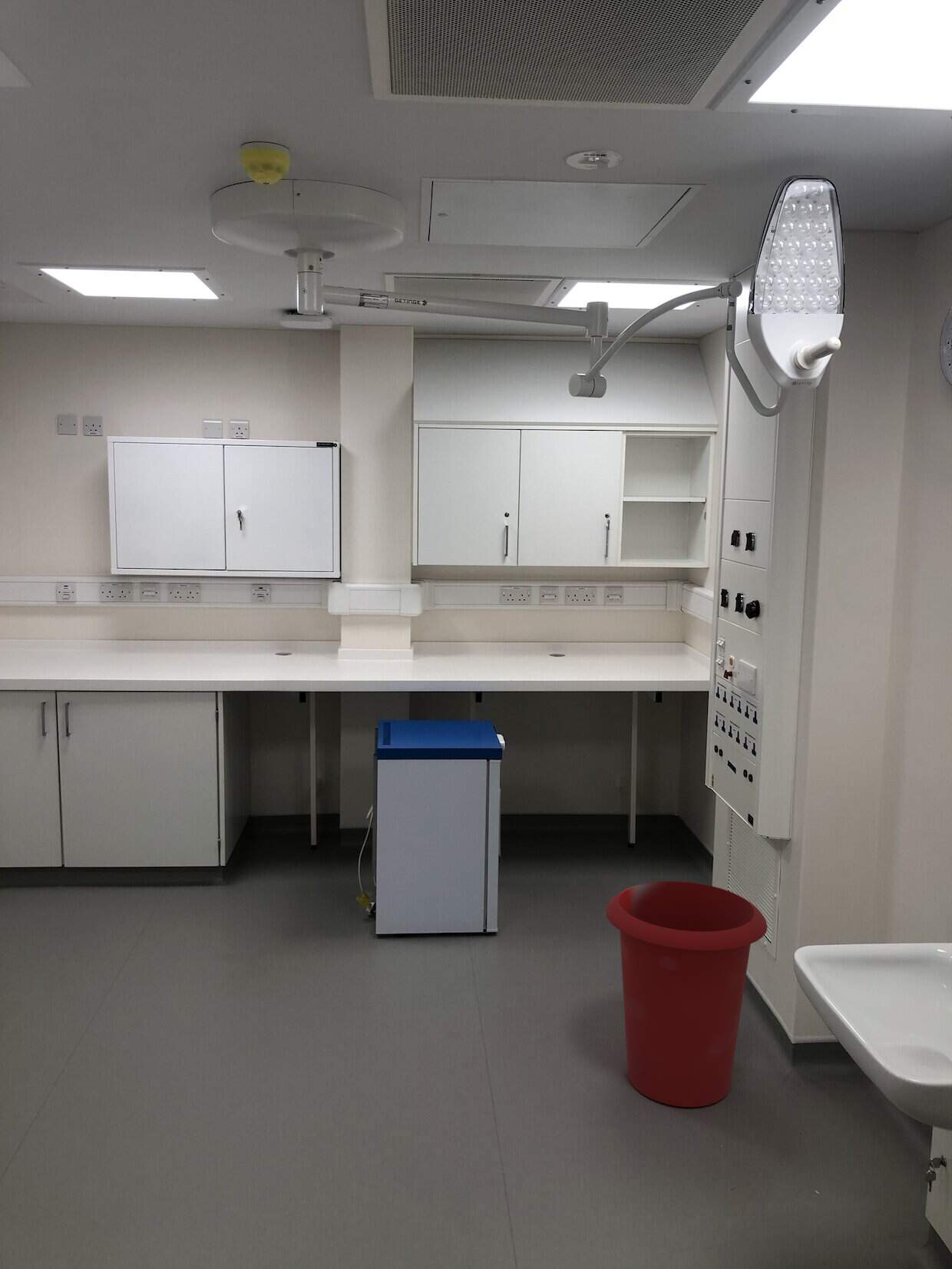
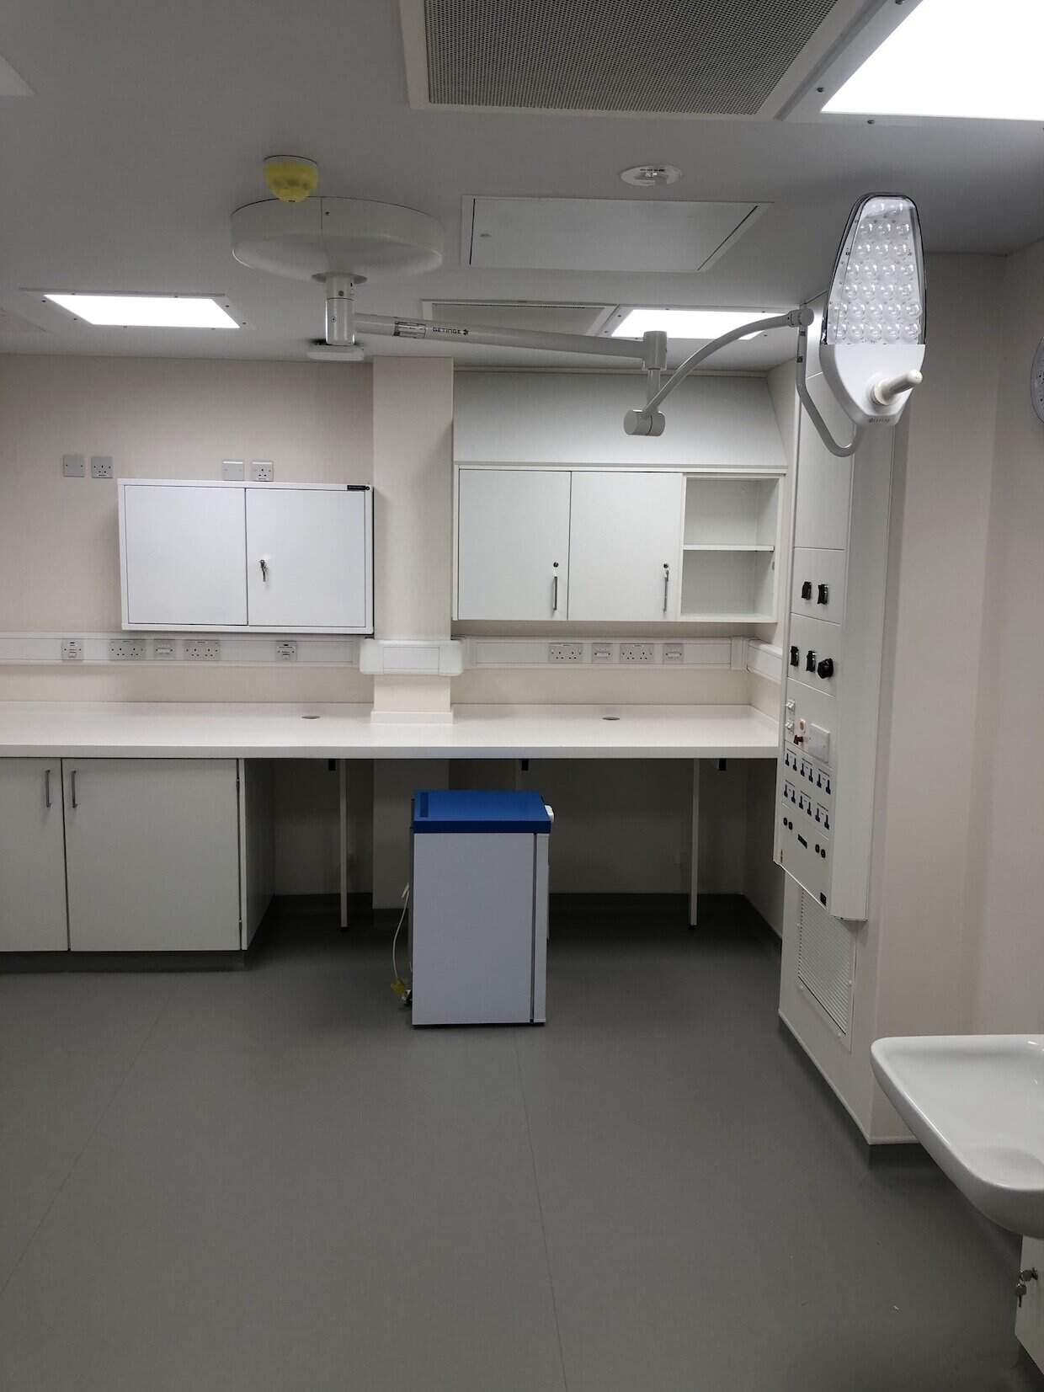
- waste bin (682, 992)
